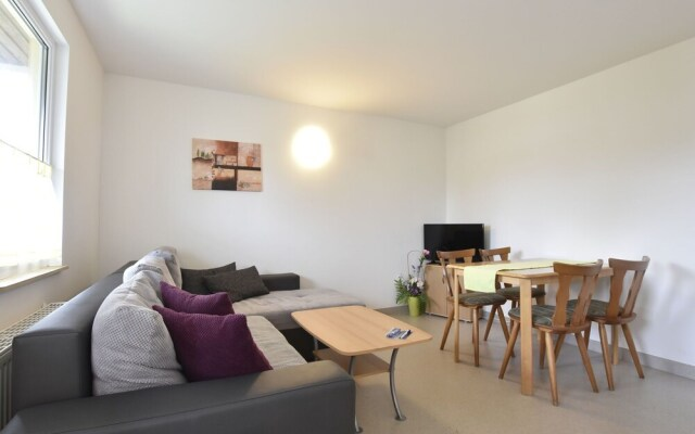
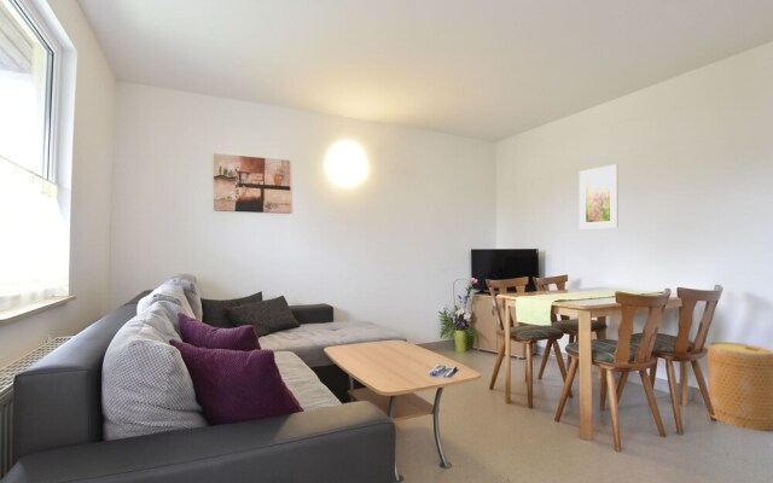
+ basket (740, 383)
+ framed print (598, 198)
